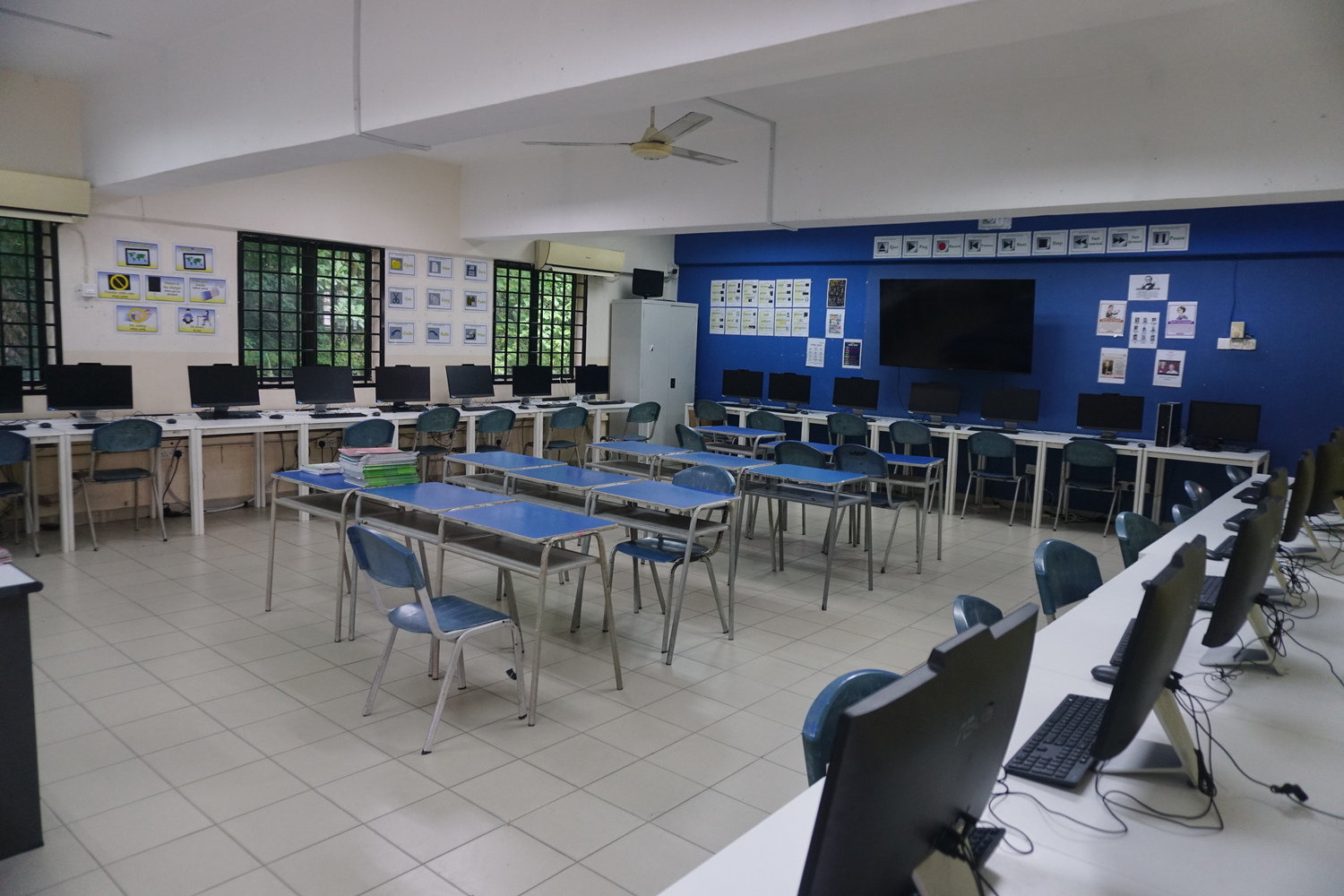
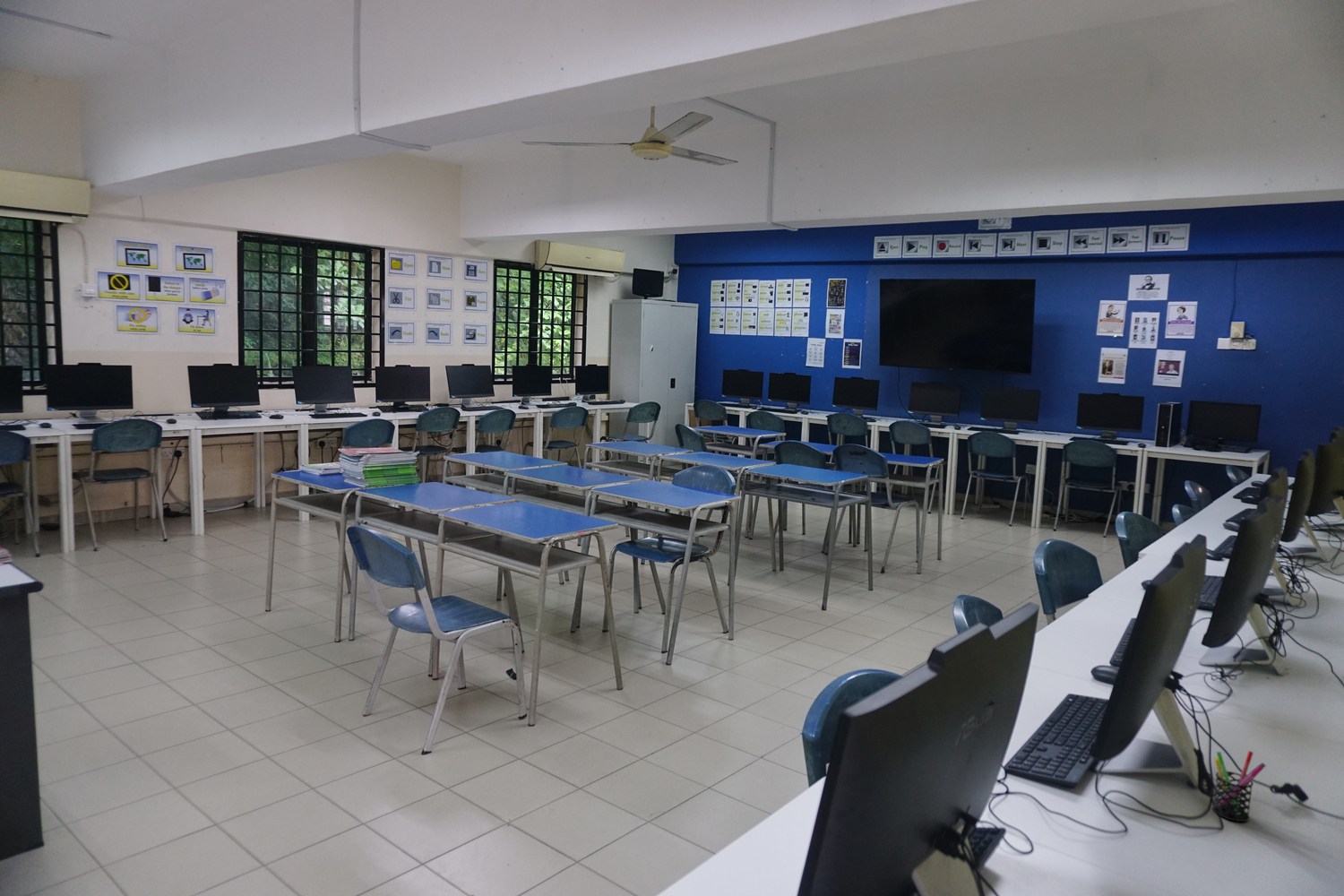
+ pen holder (1232, 780)
